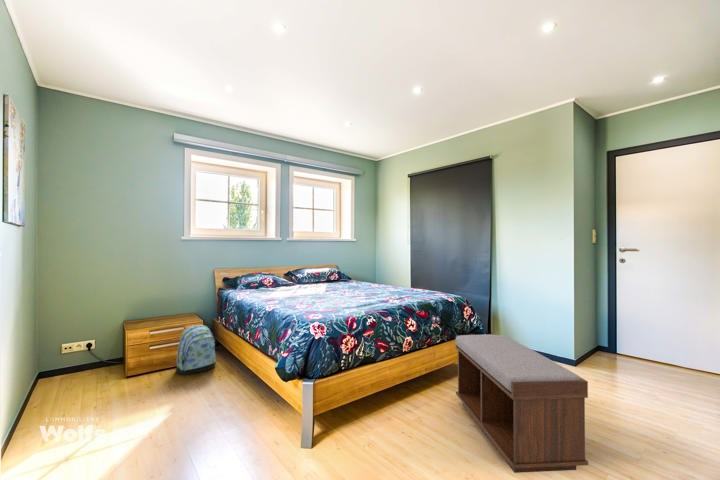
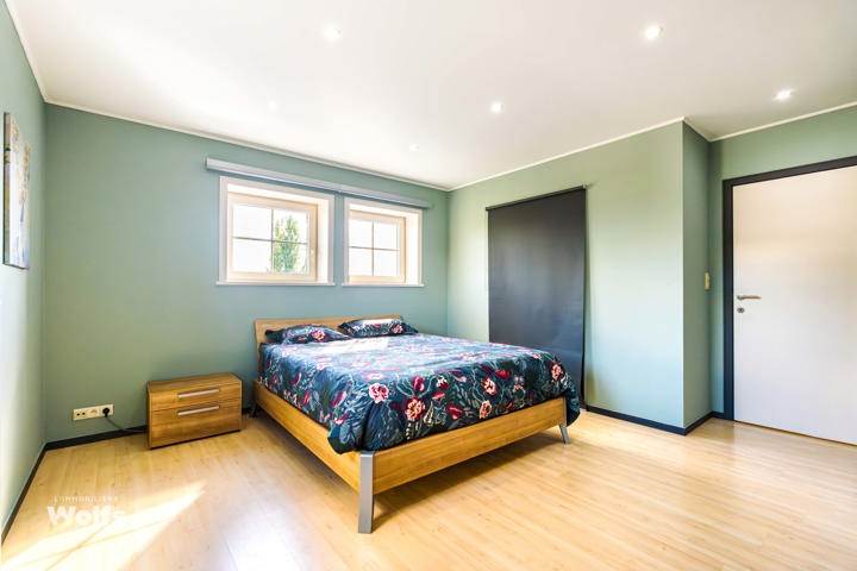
- backpack (197, 348)
- bench (508, 391)
